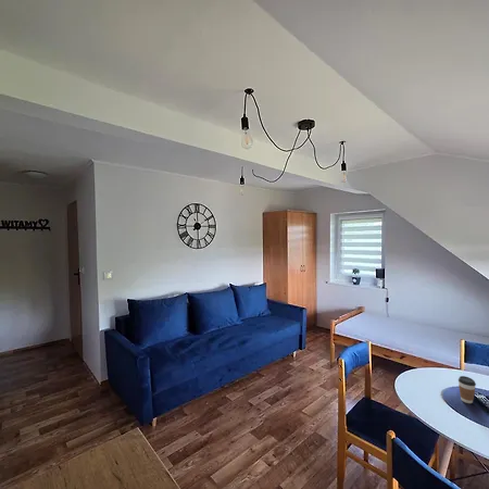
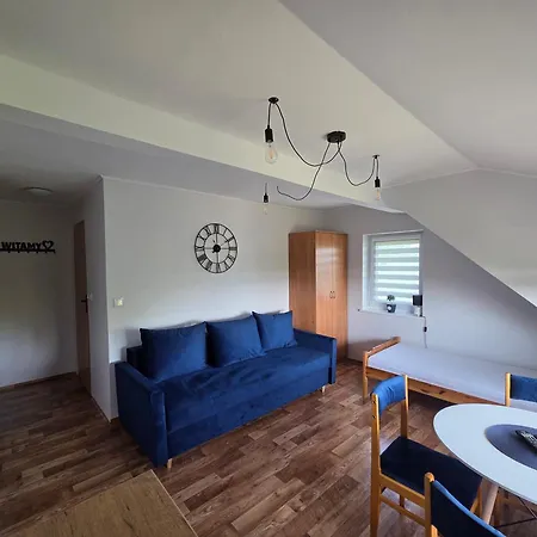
- coffee cup (466, 389)
